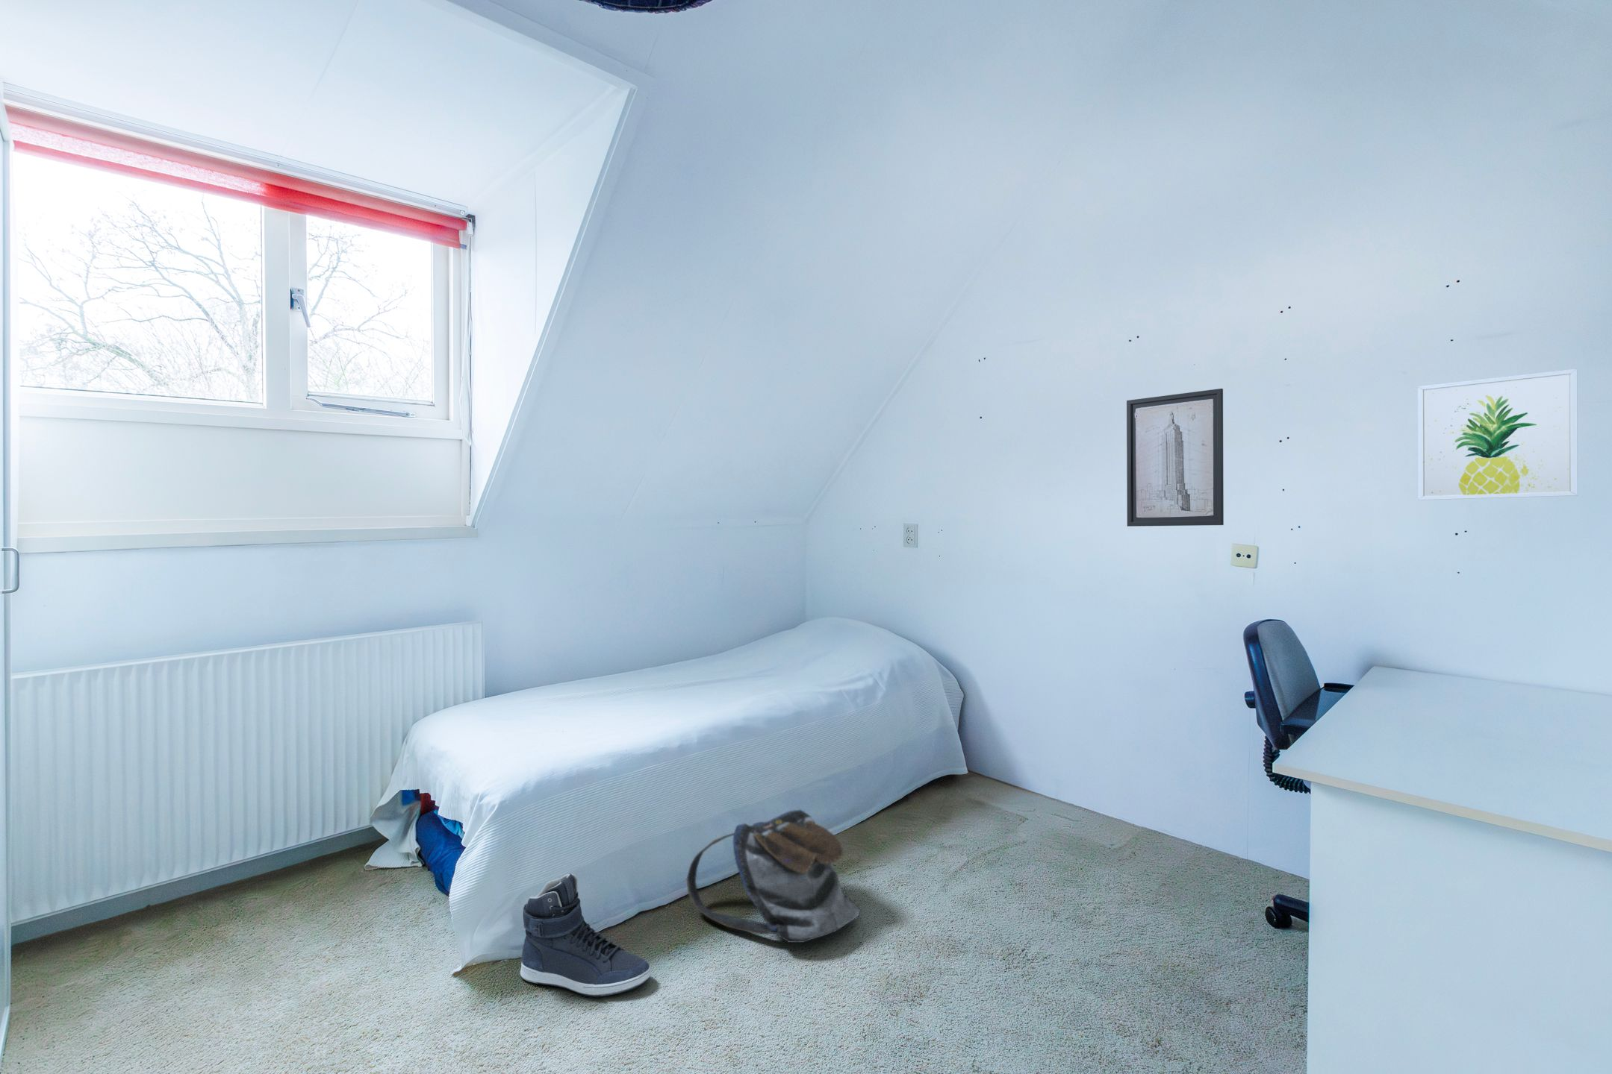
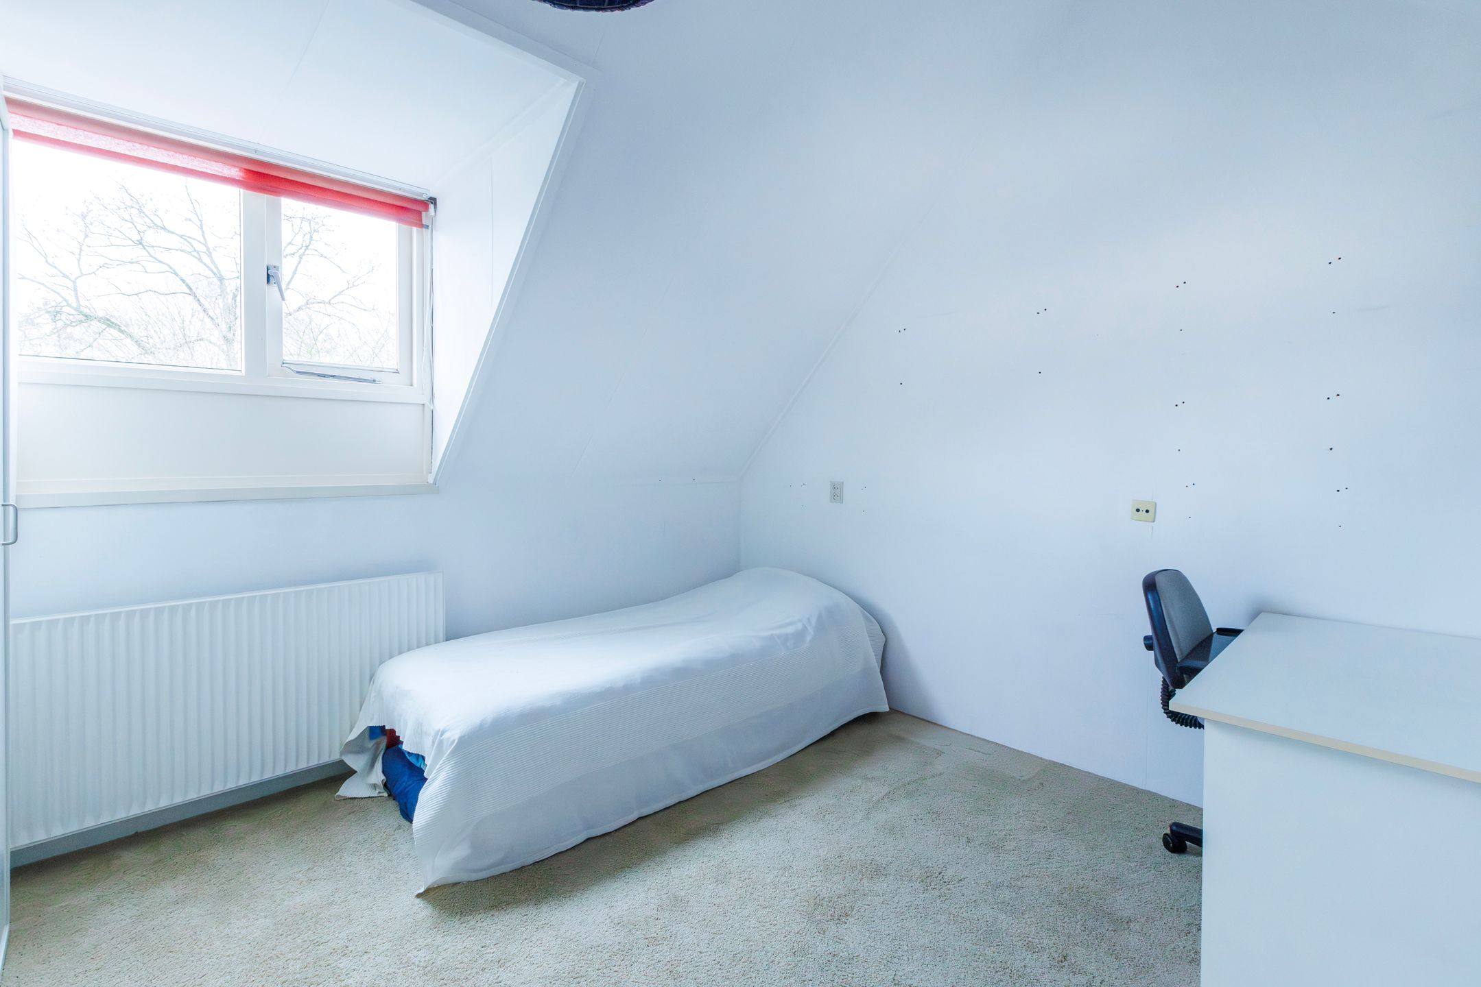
- wall art (1493, 438)
- sneaker (584, 929)
- backpack (784, 867)
- wall art (1173, 460)
